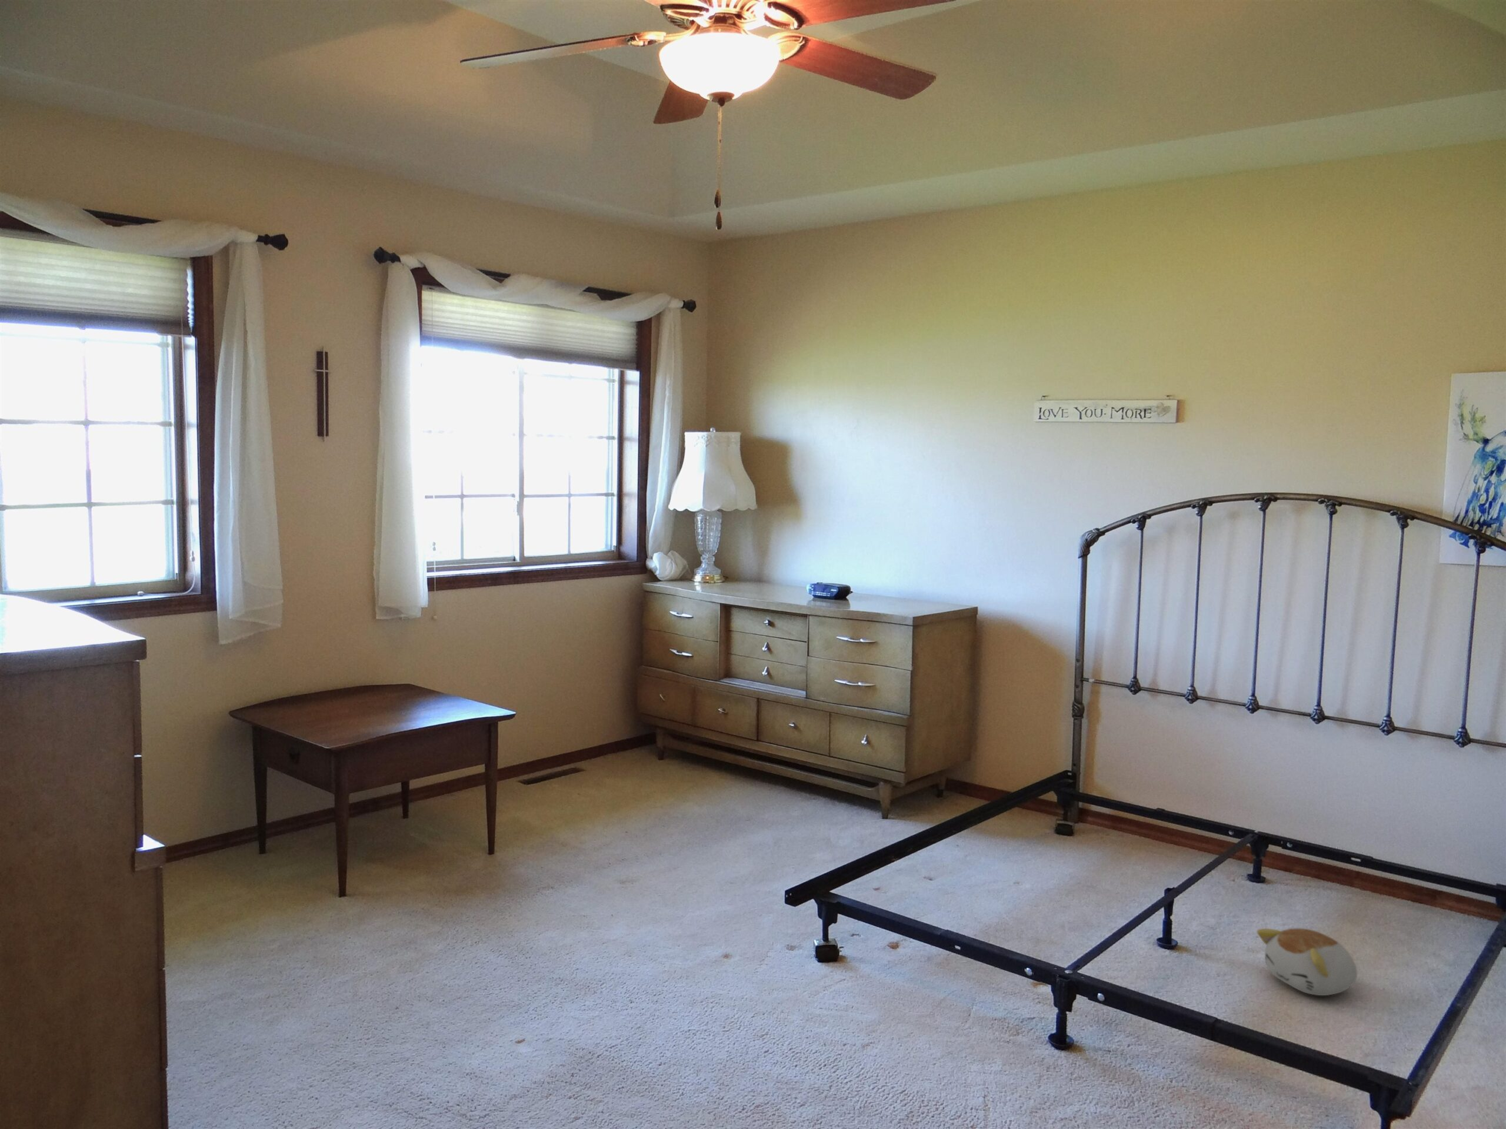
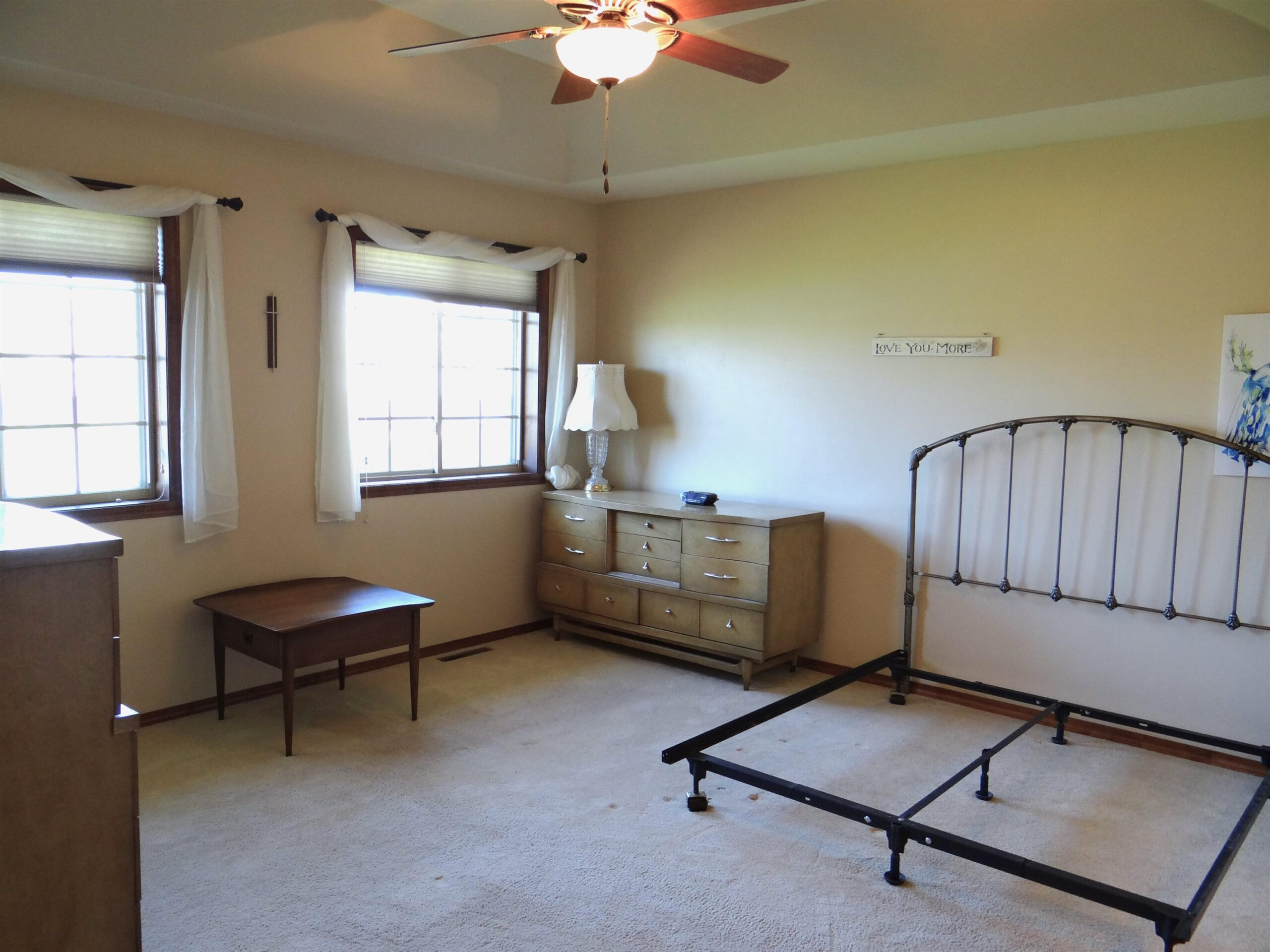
- plush toy (1316, 957)
